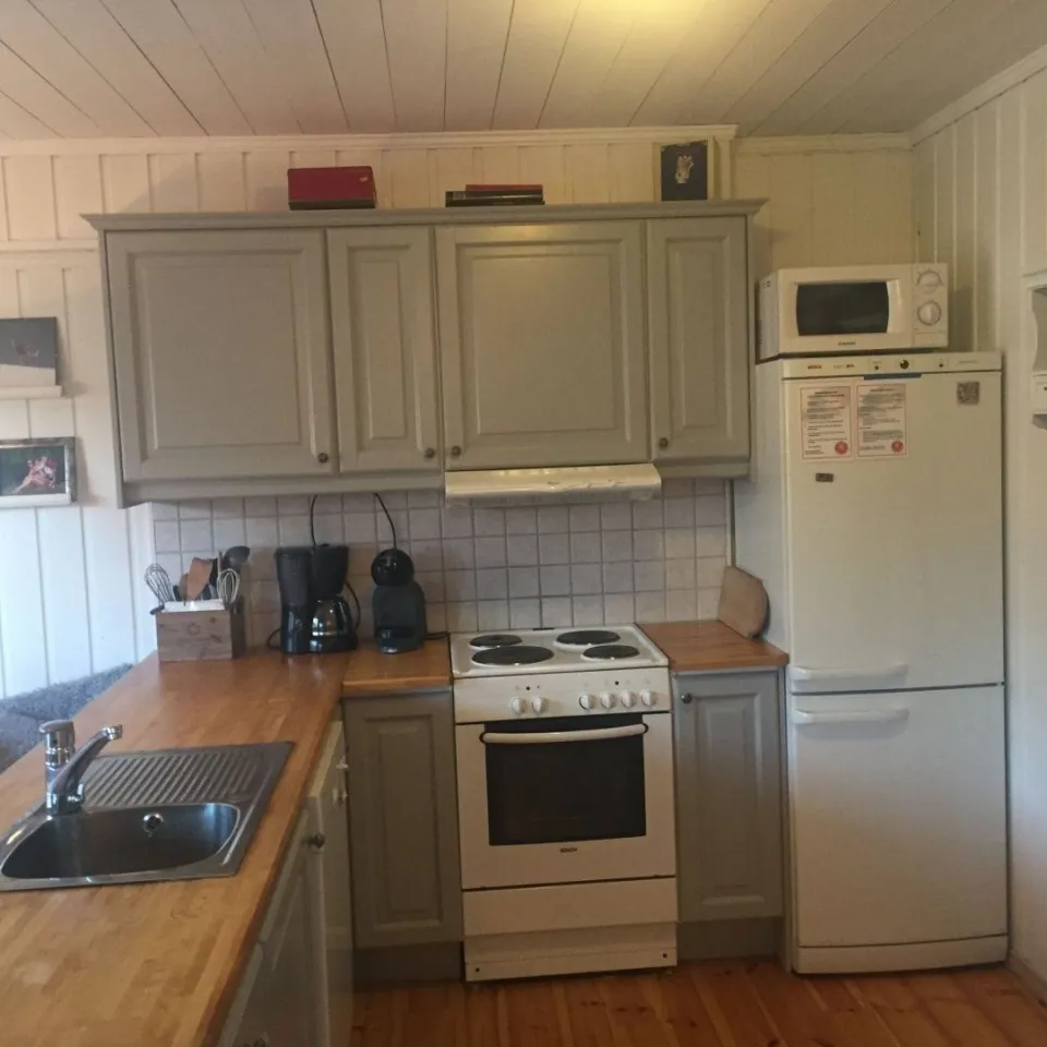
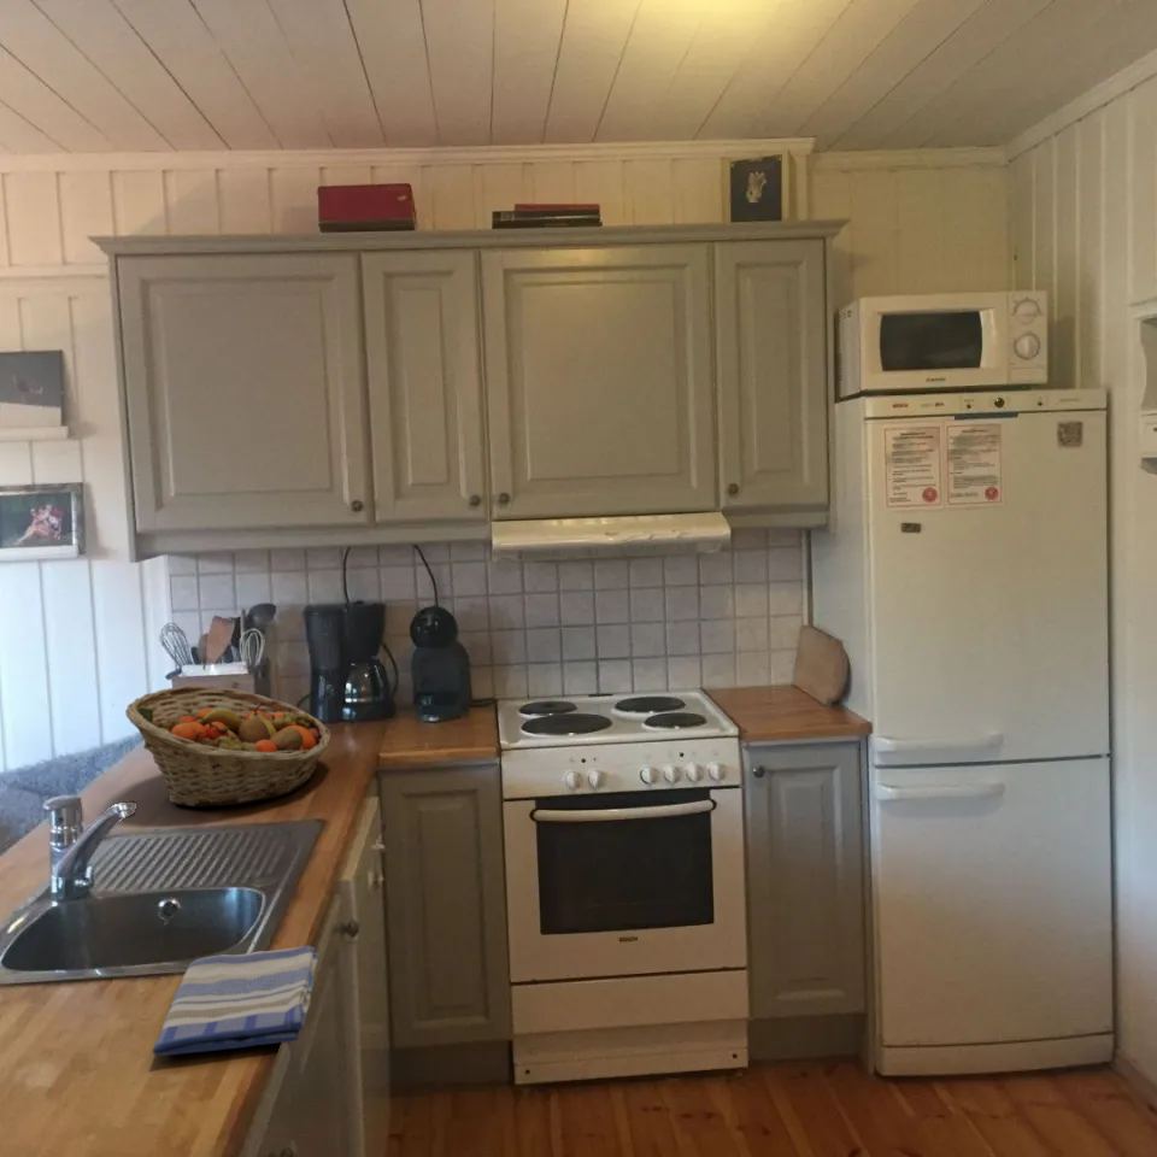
+ dish towel (242, 994)
+ fruit basket (233, 739)
